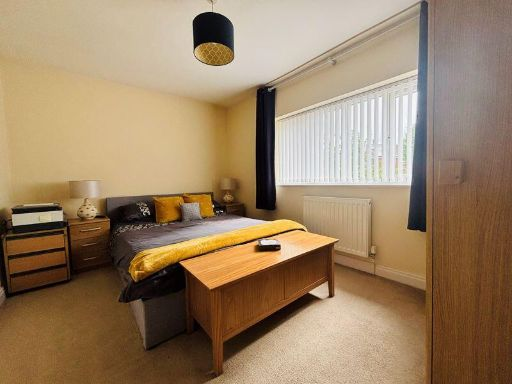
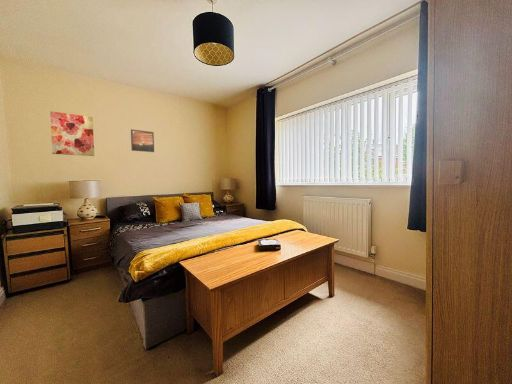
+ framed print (142, 141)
+ wall art (73, 134)
